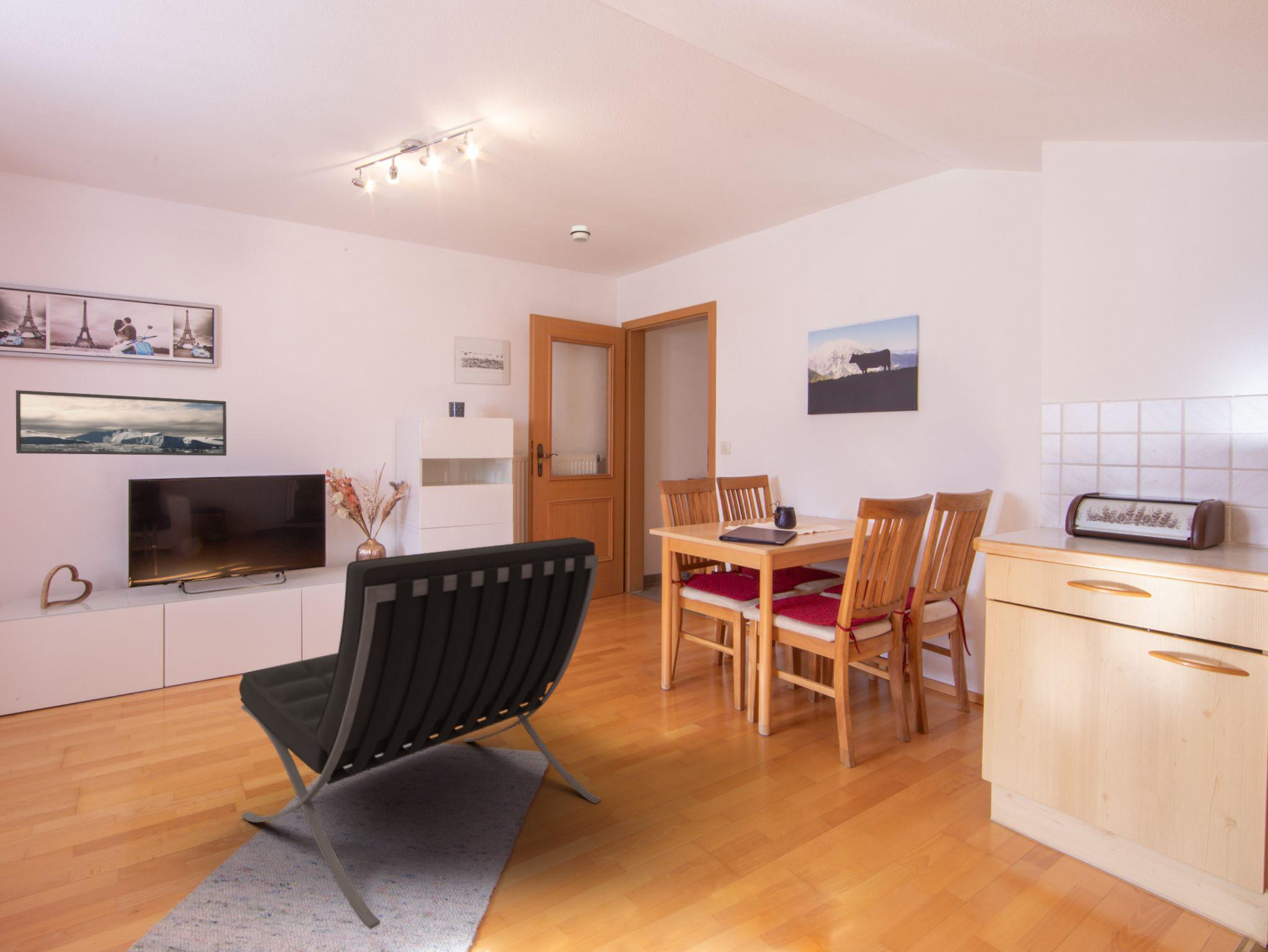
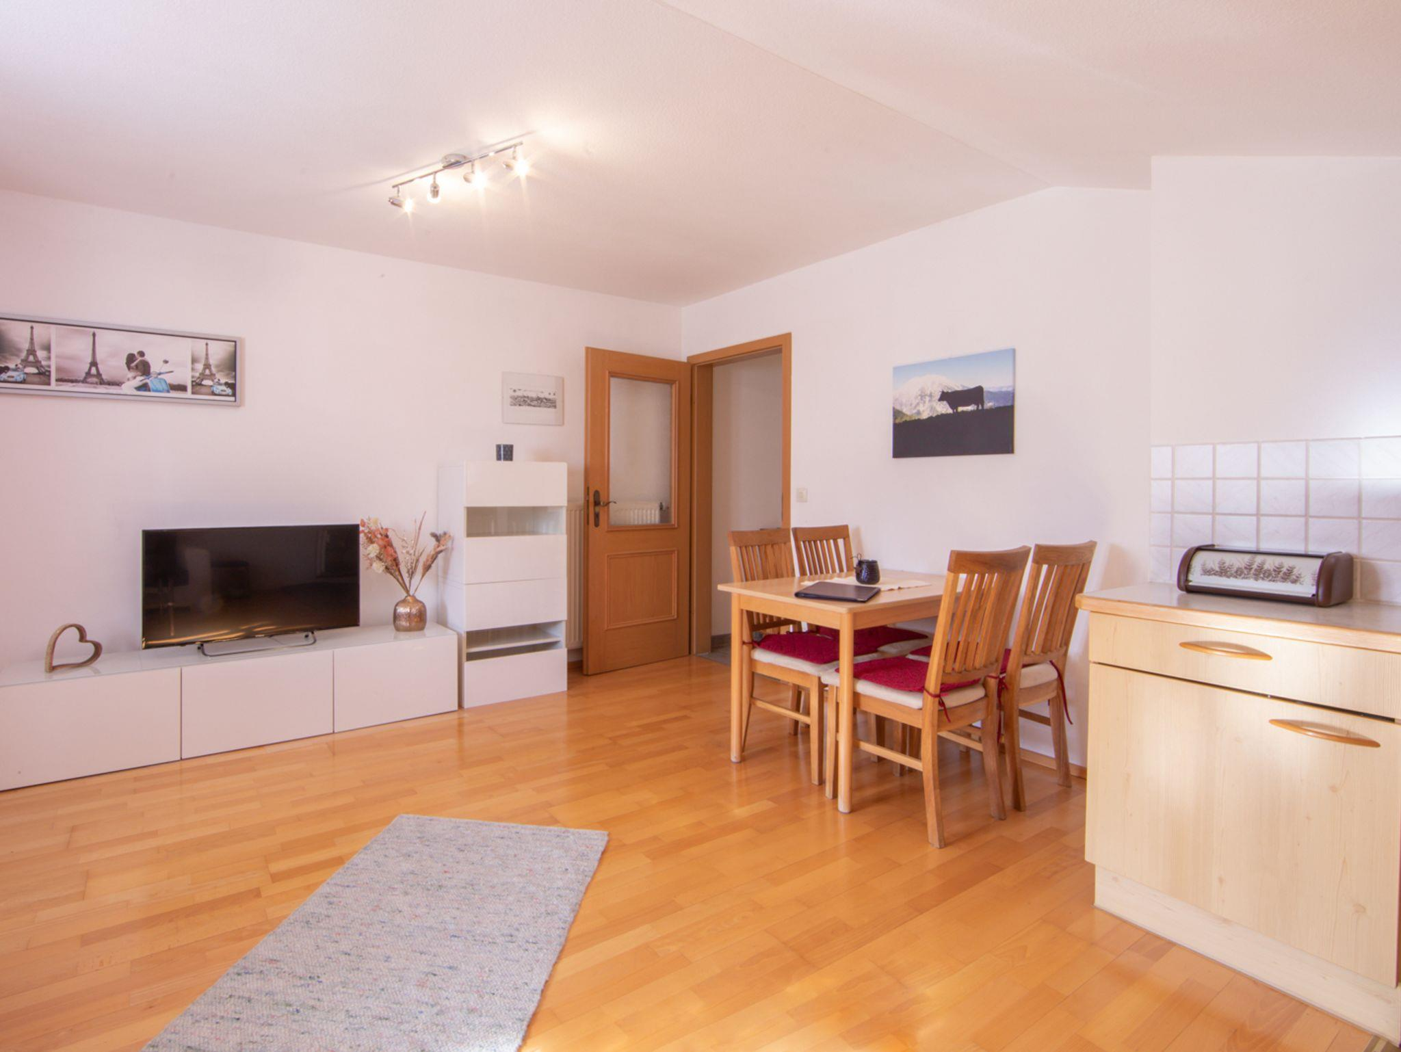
- lounge chair (423, 673)
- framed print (129, 425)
- smoke detector (580, 234)
